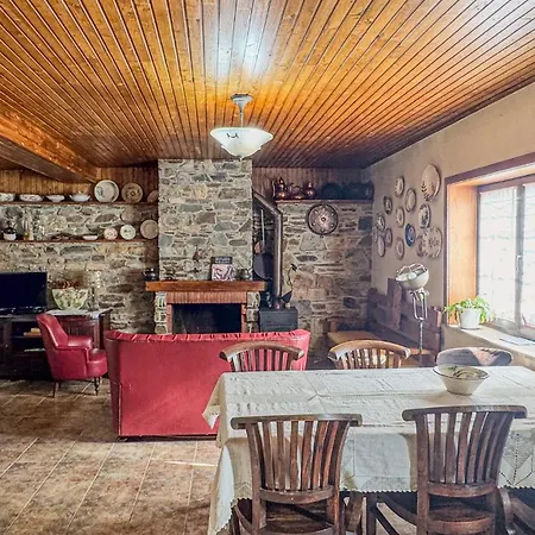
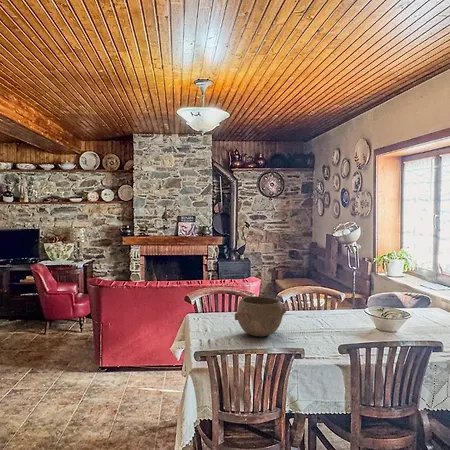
+ bowl (259, 316)
